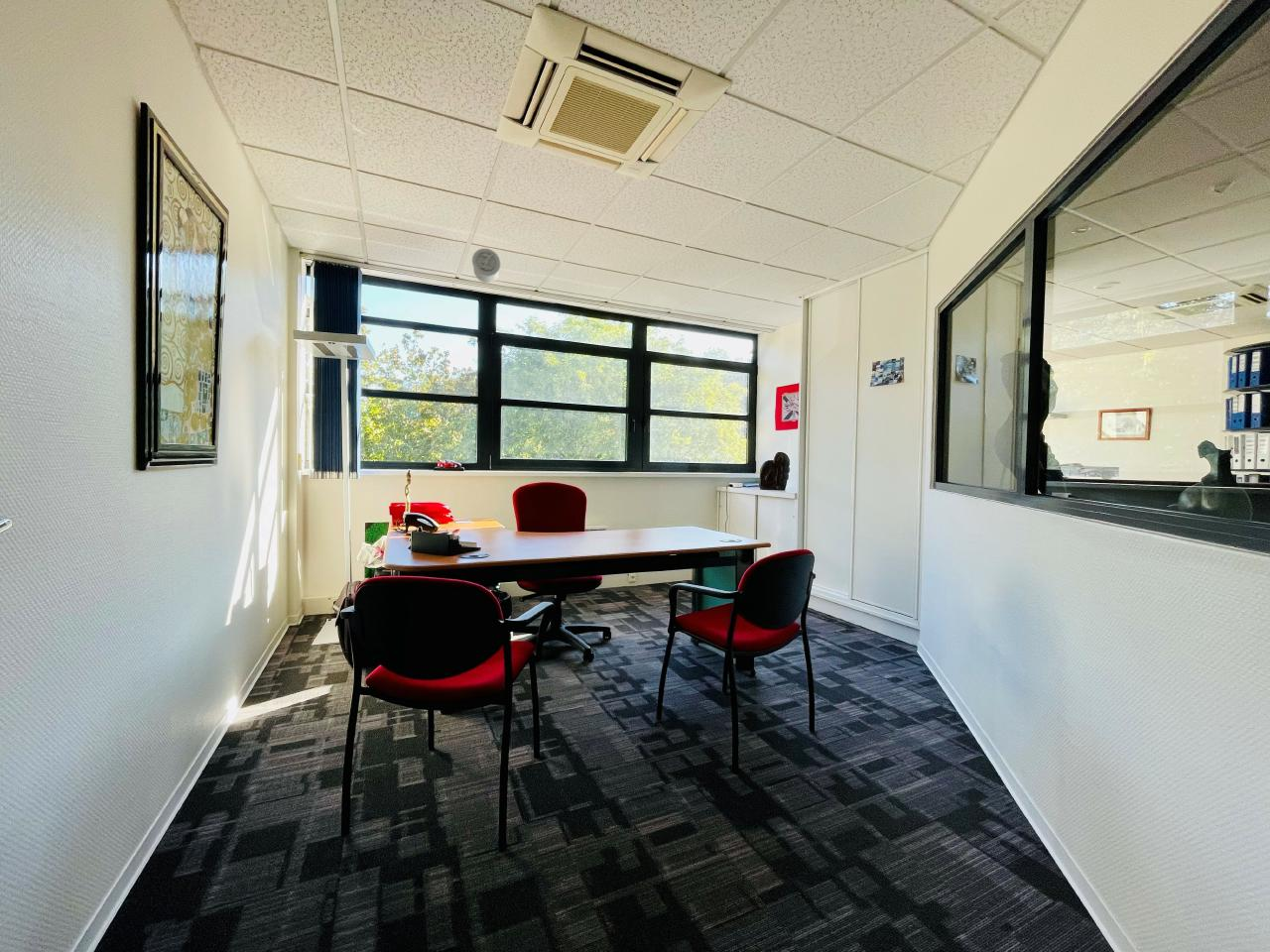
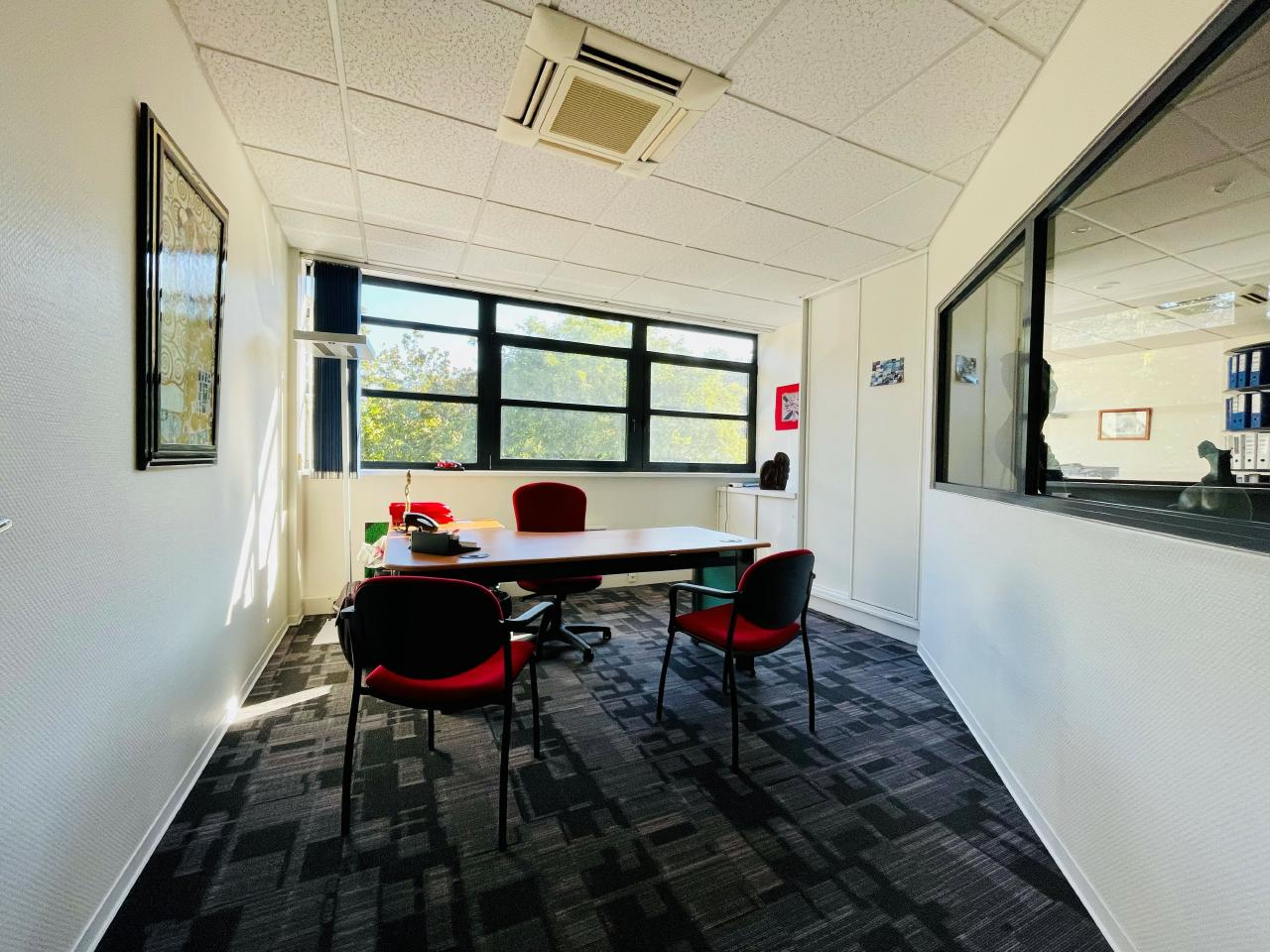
- ceiling light (486, 266)
